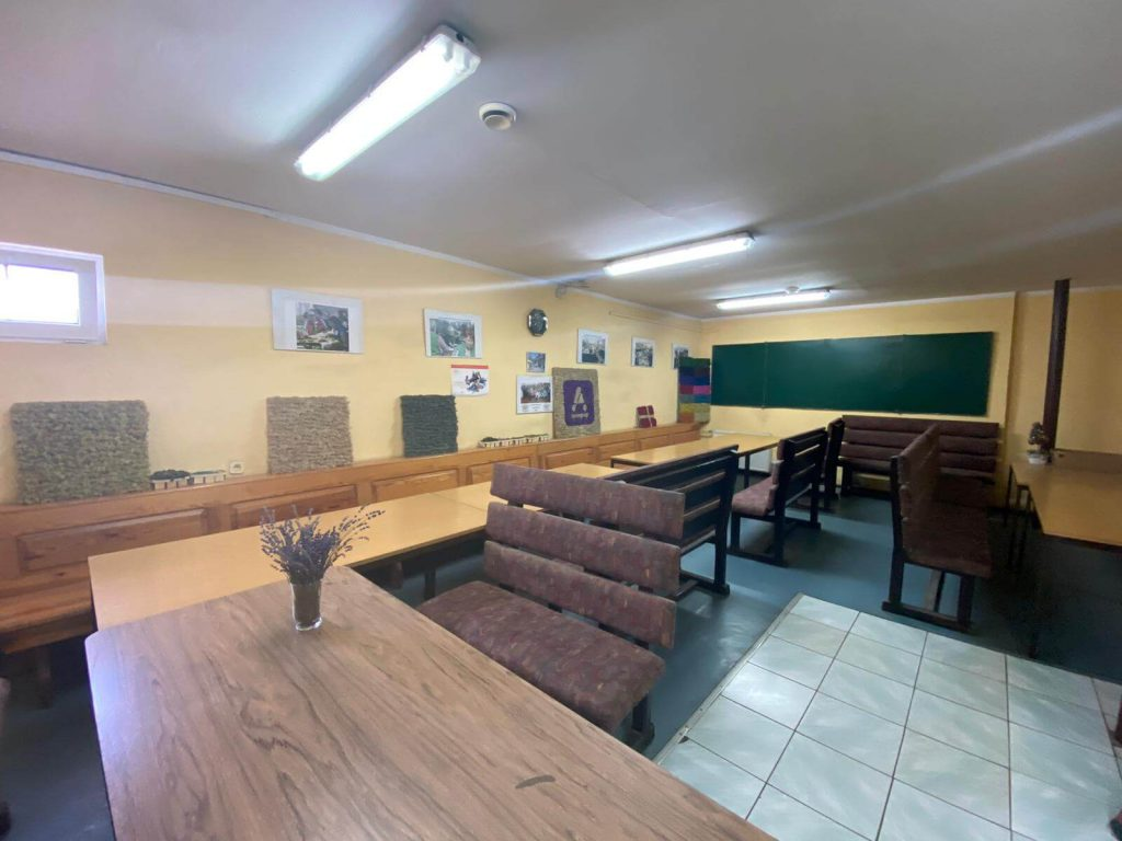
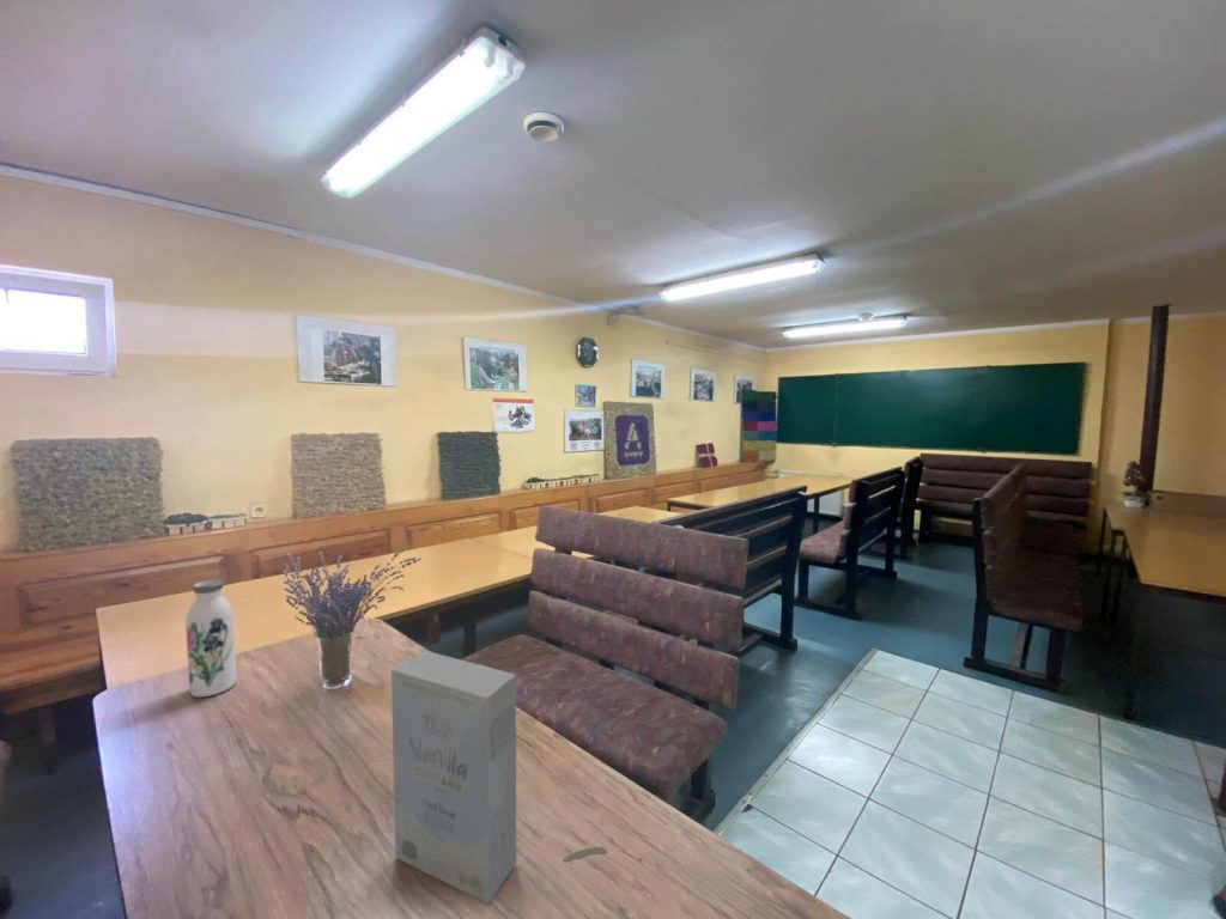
+ water bottle (211, 635)
+ book (454, 767)
